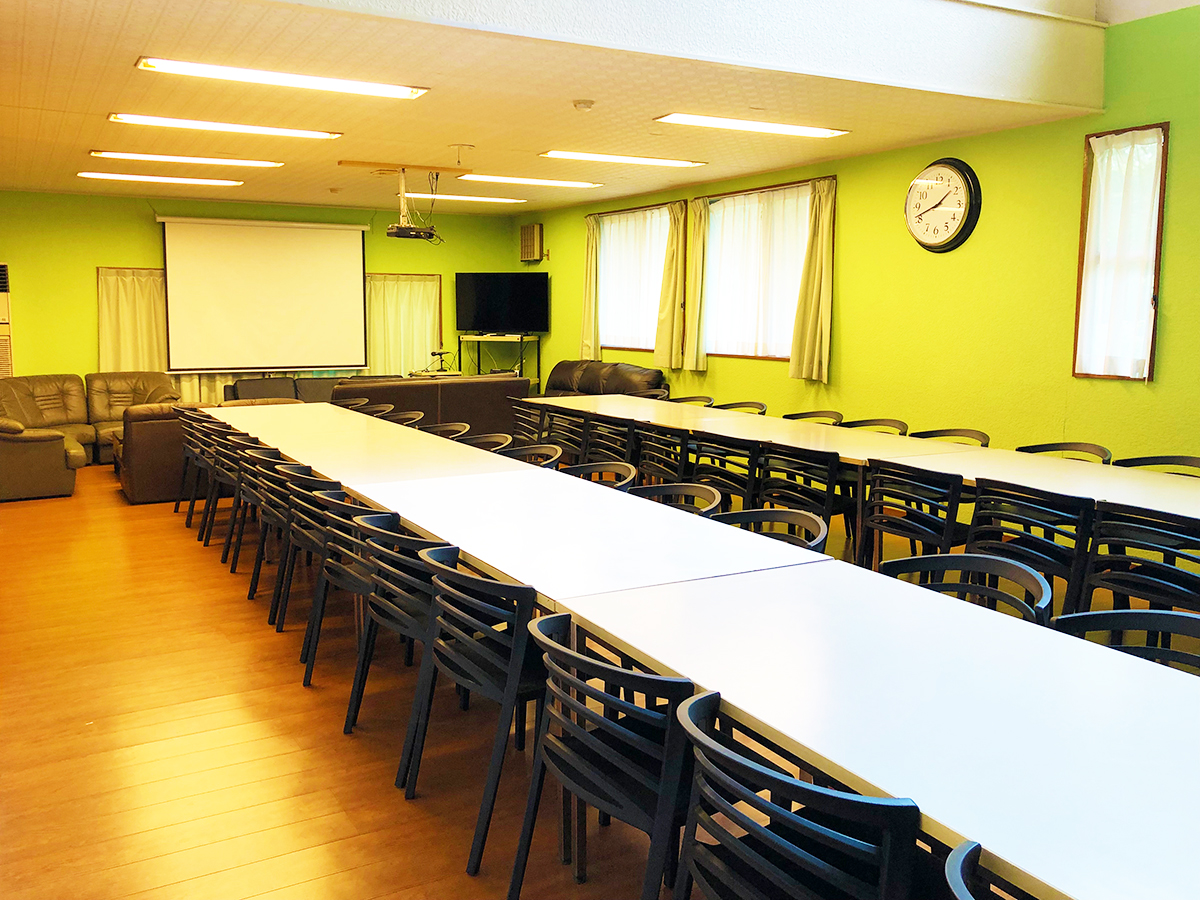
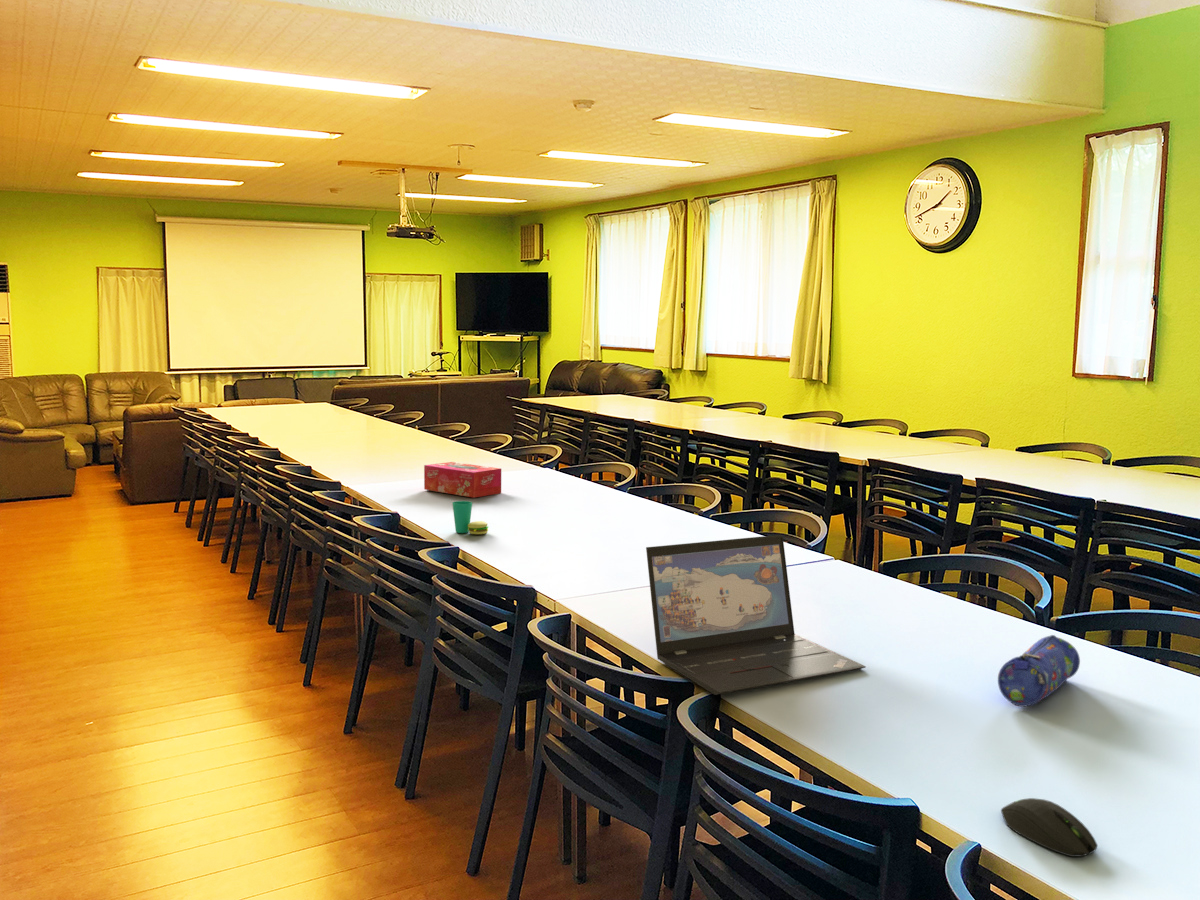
+ tissue box (462, 479)
+ pencil case (1039, 668)
+ computer mouse (1048, 820)
+ laptop (753, 608)
+ cup (470, 517)
